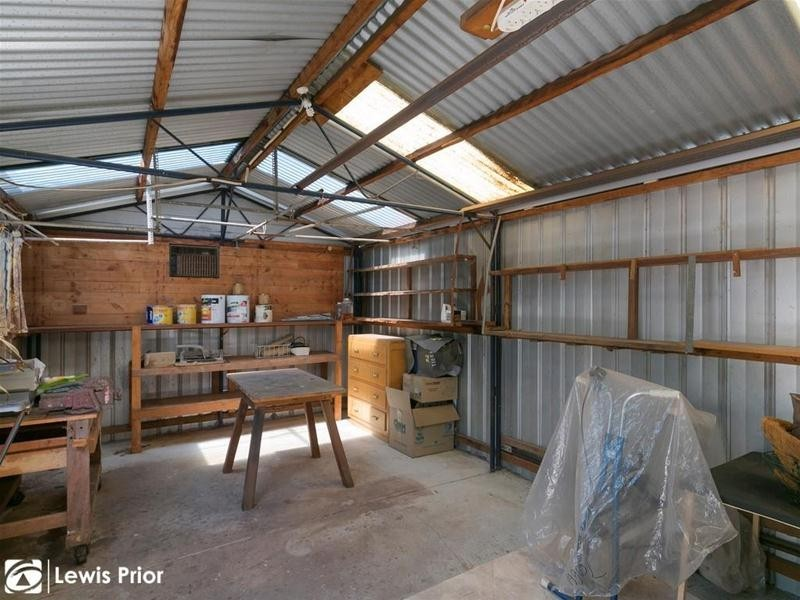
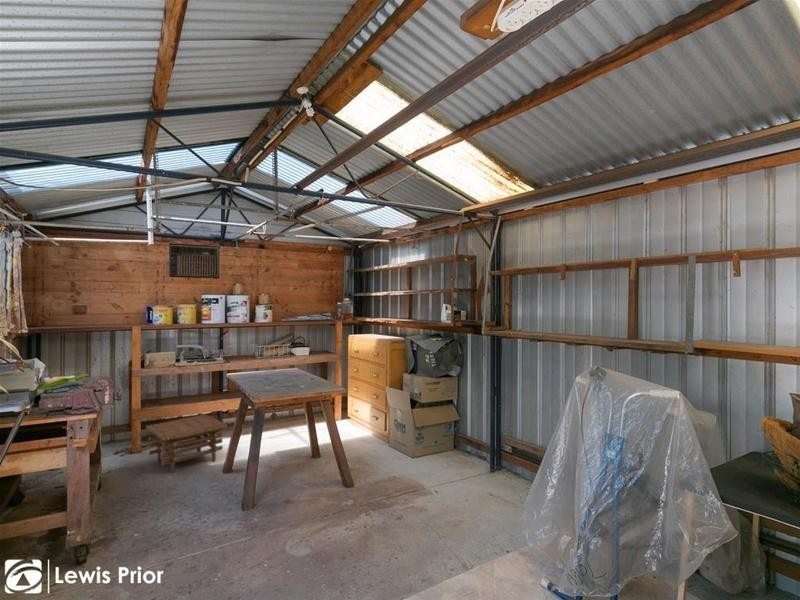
+ stool (186, 442)
